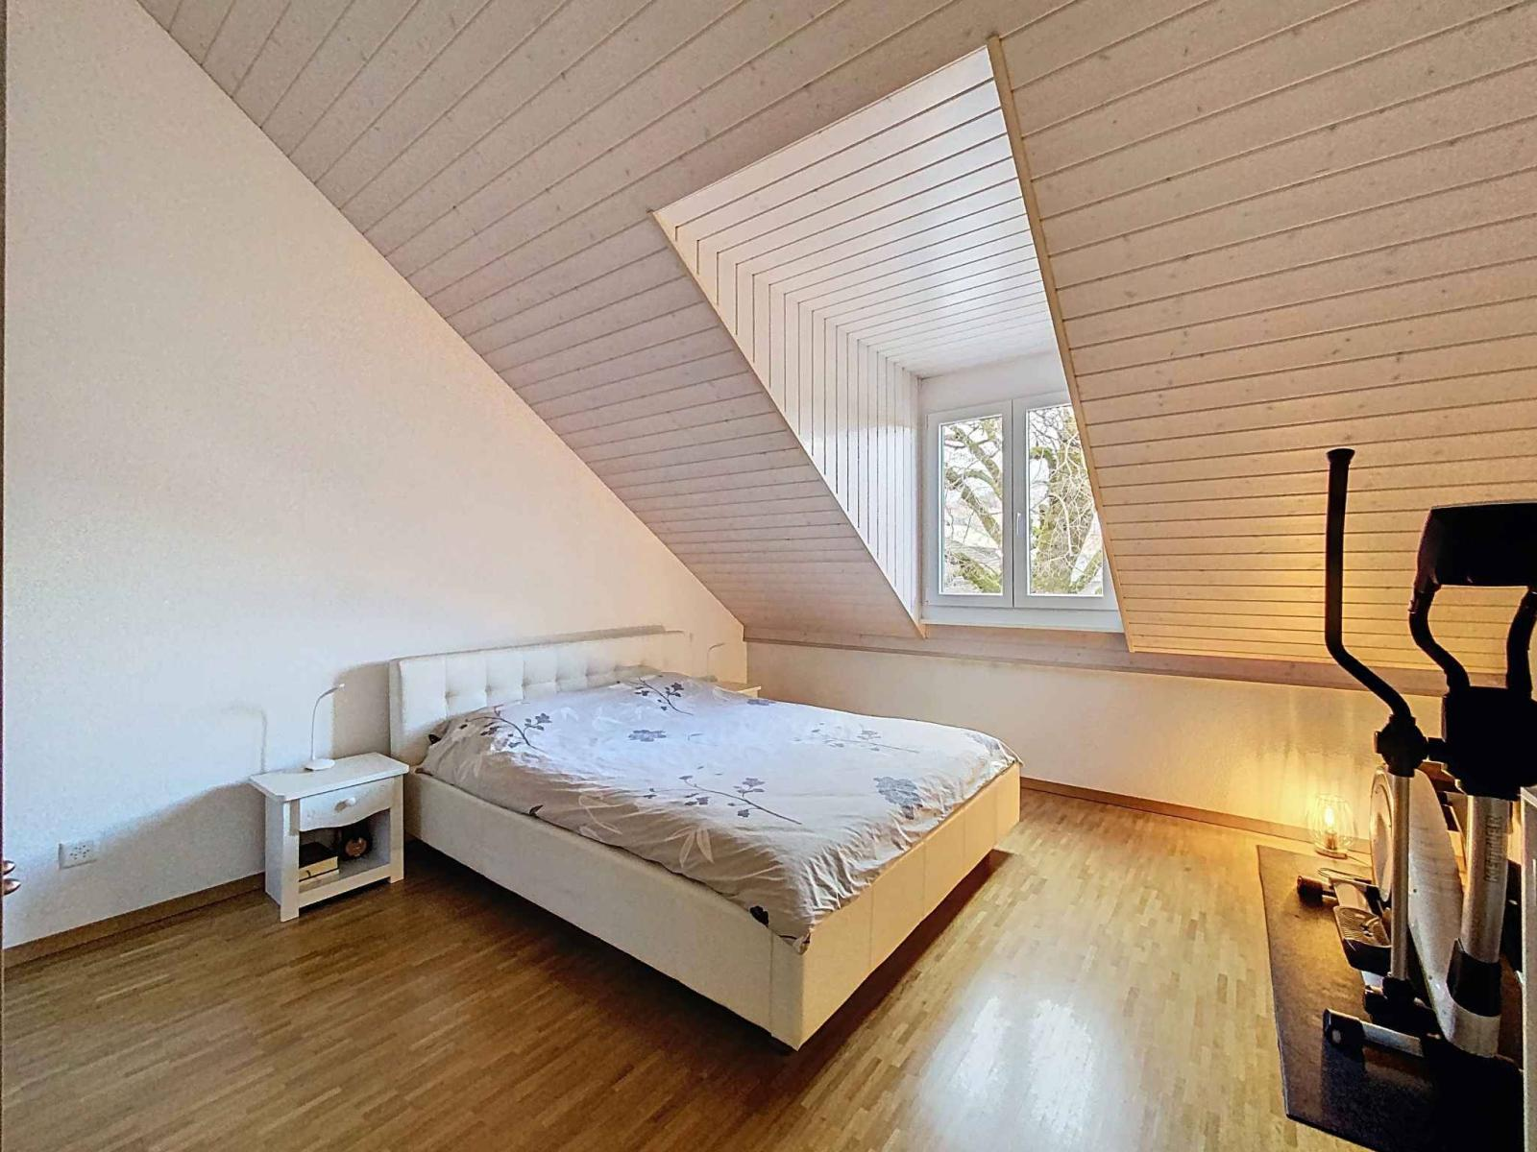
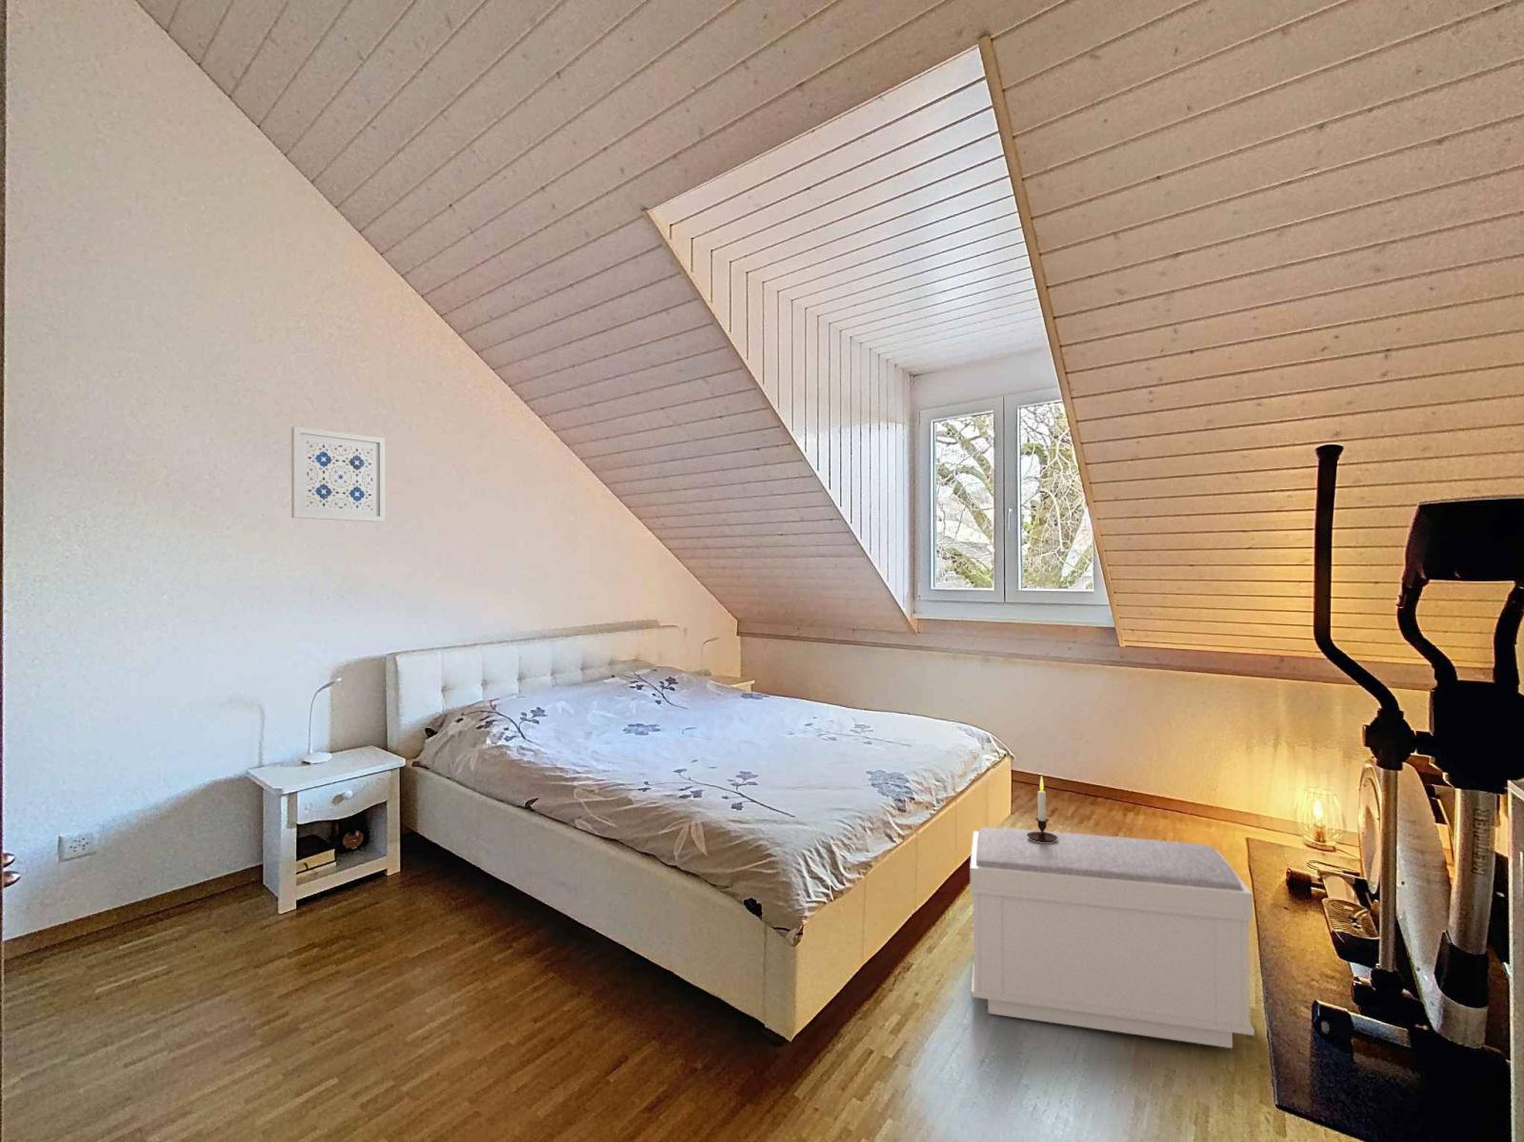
+ candle (1042, 807)
+ wall art (340, 476)
+ bench (1097, 924)
